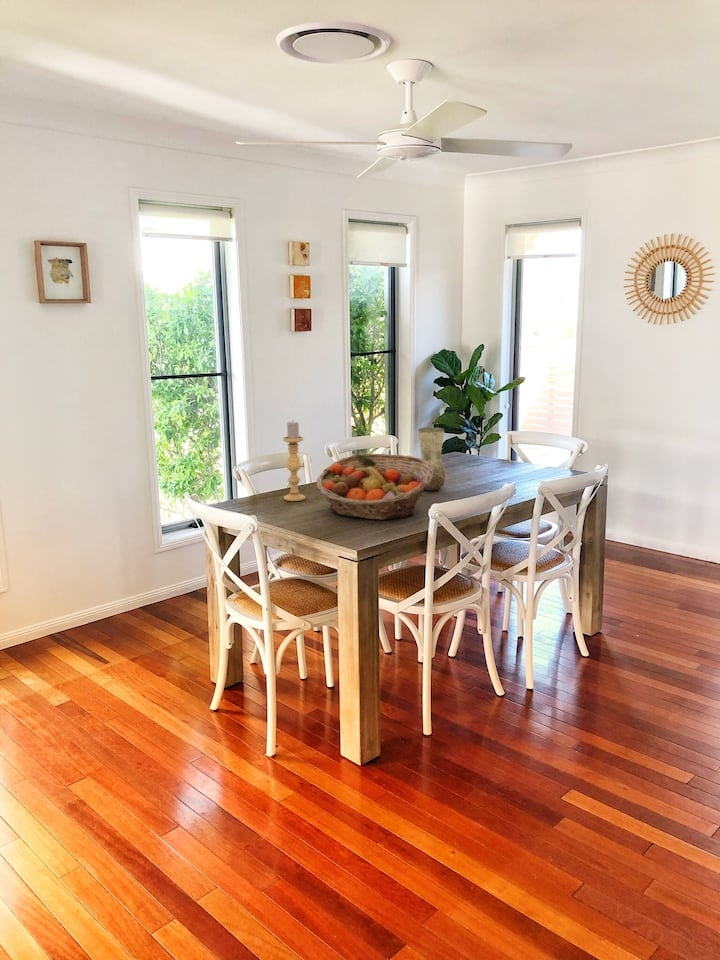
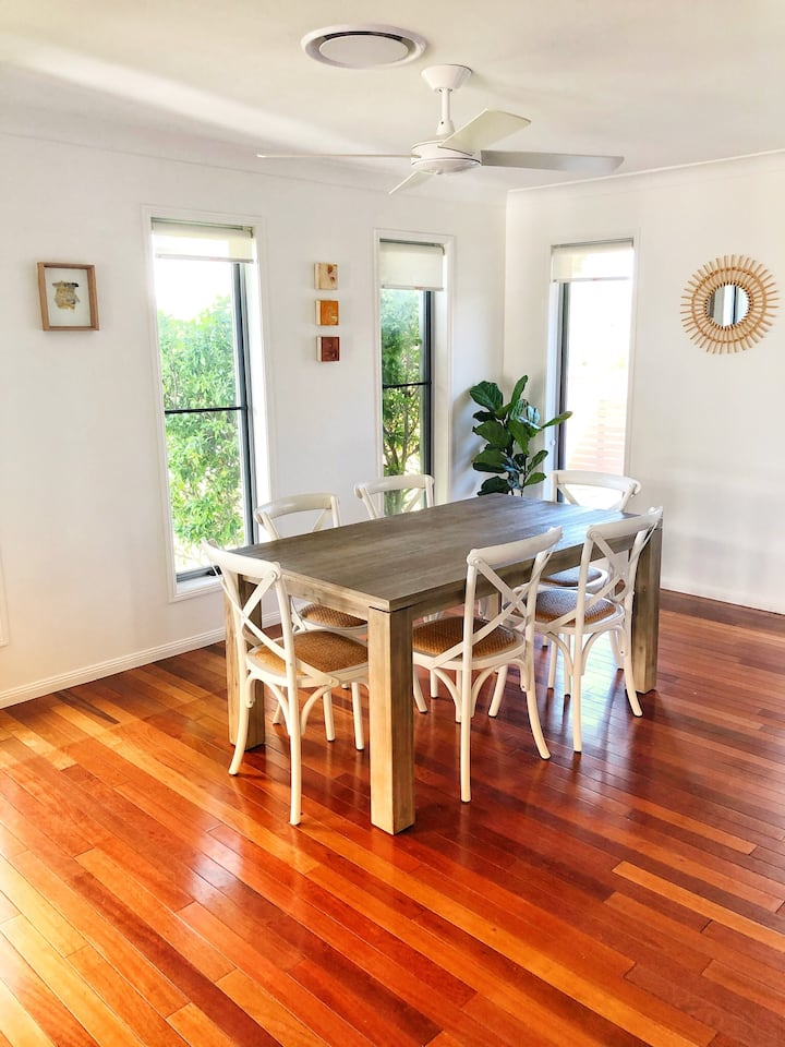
- fruit basket (374, 485)
- vase (430, 459)
- candle holder (293, 459)
